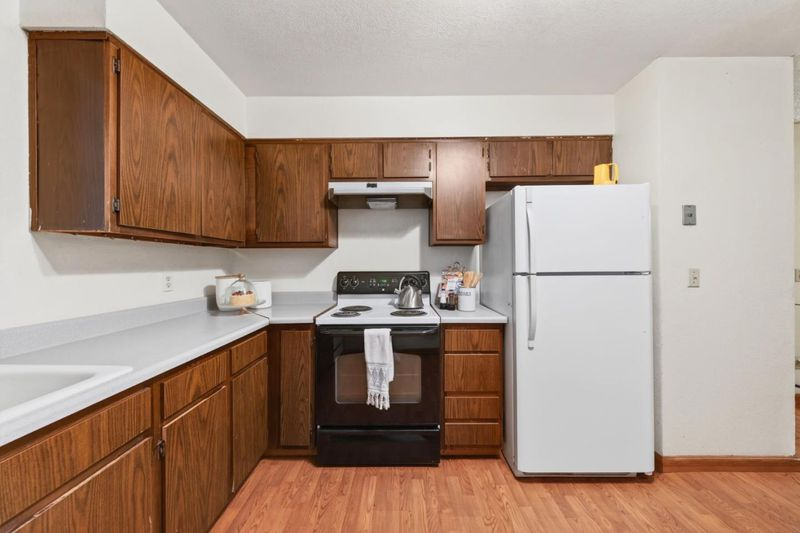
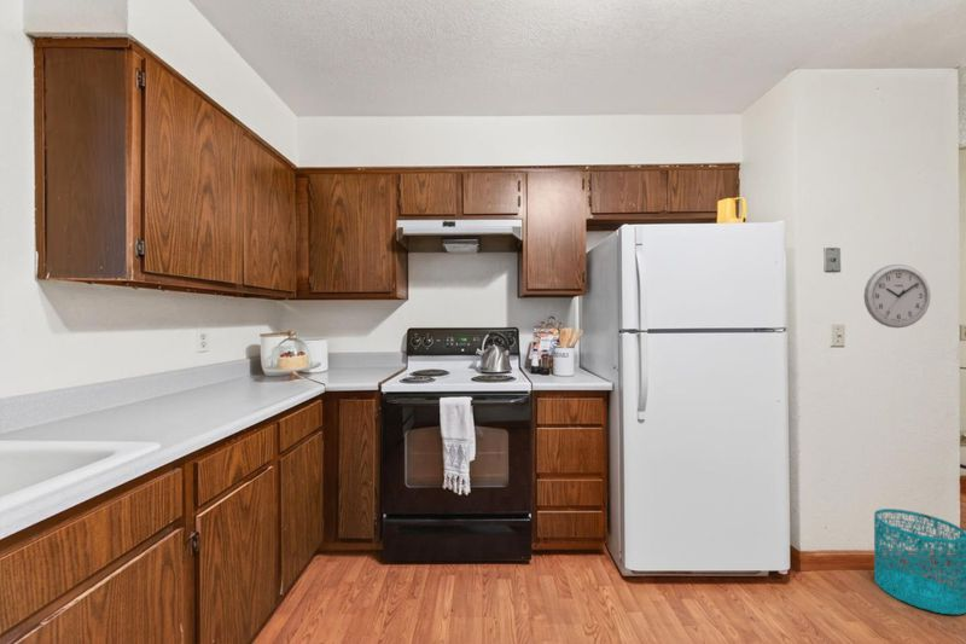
+ wall clock (897, 295)
+ wastebasket (918, 557)
